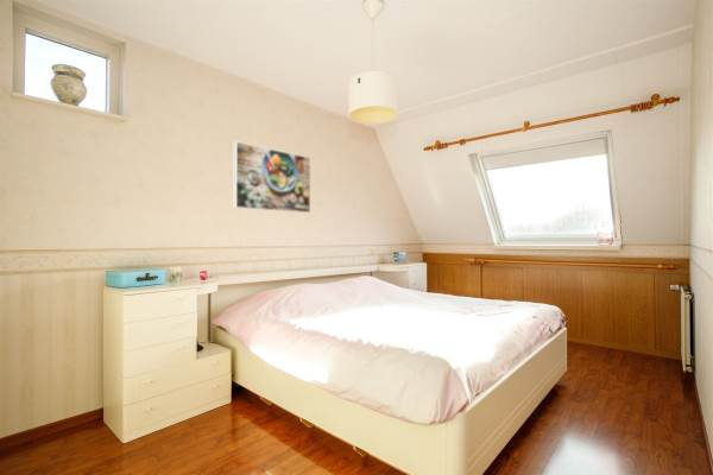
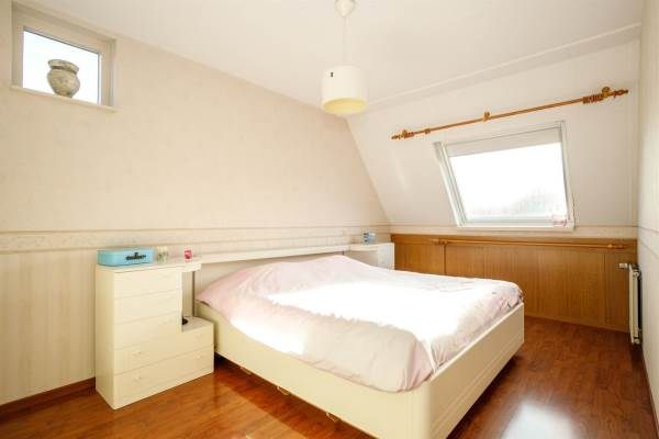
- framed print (275, 179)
